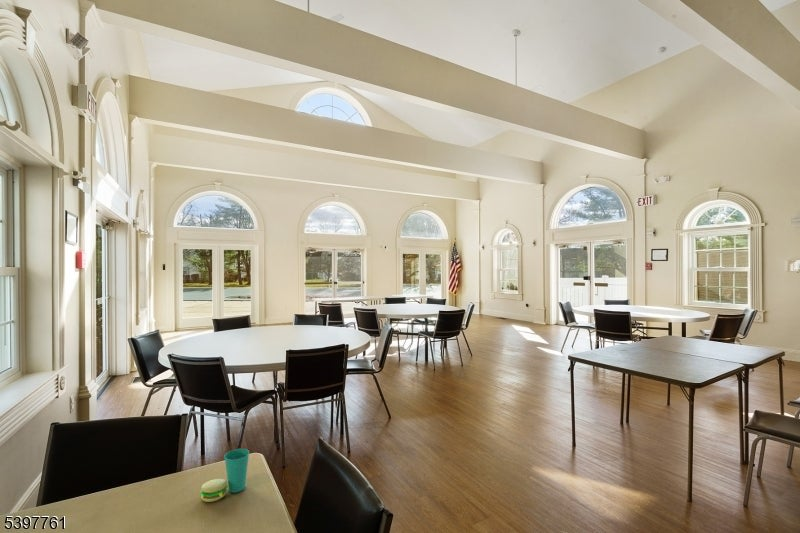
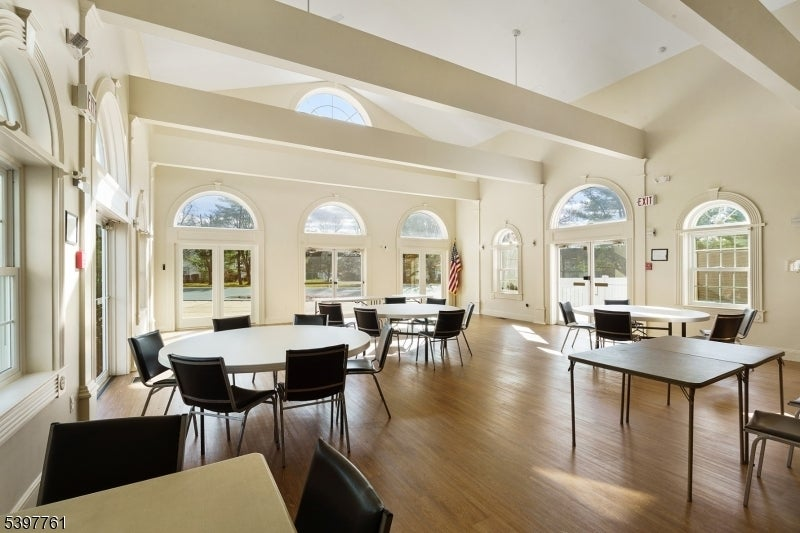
- cup (227, 475)
